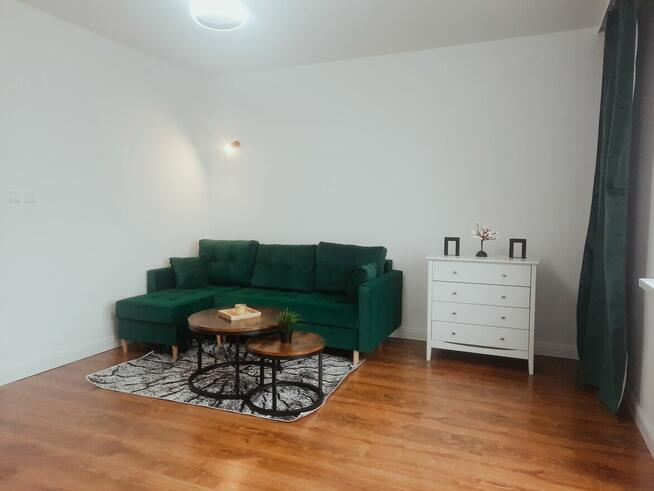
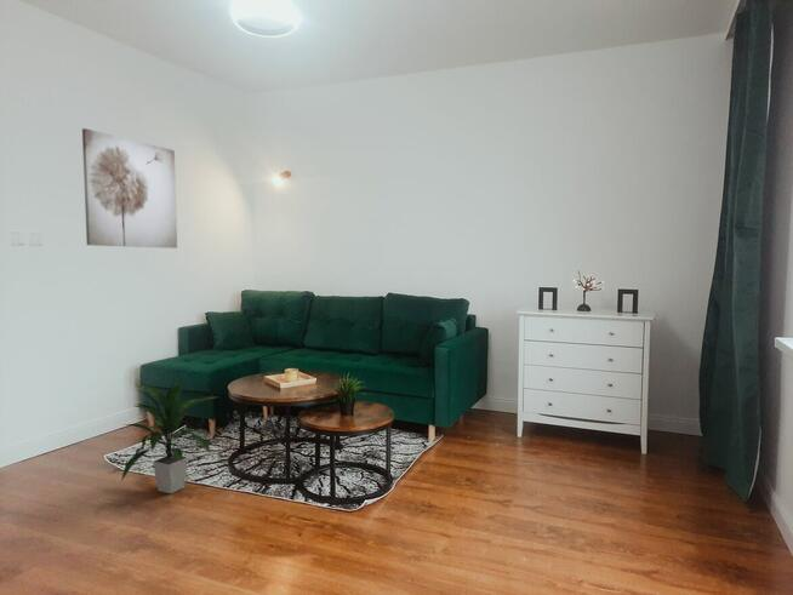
+ wall art (133, 194)
+ indoor plant (164, 433)
